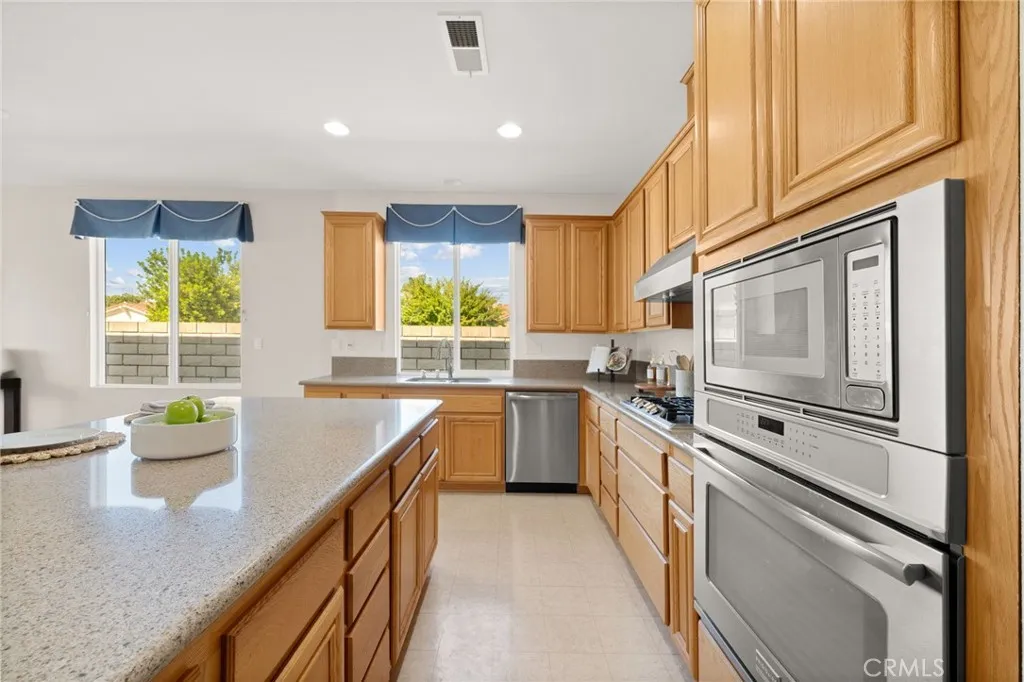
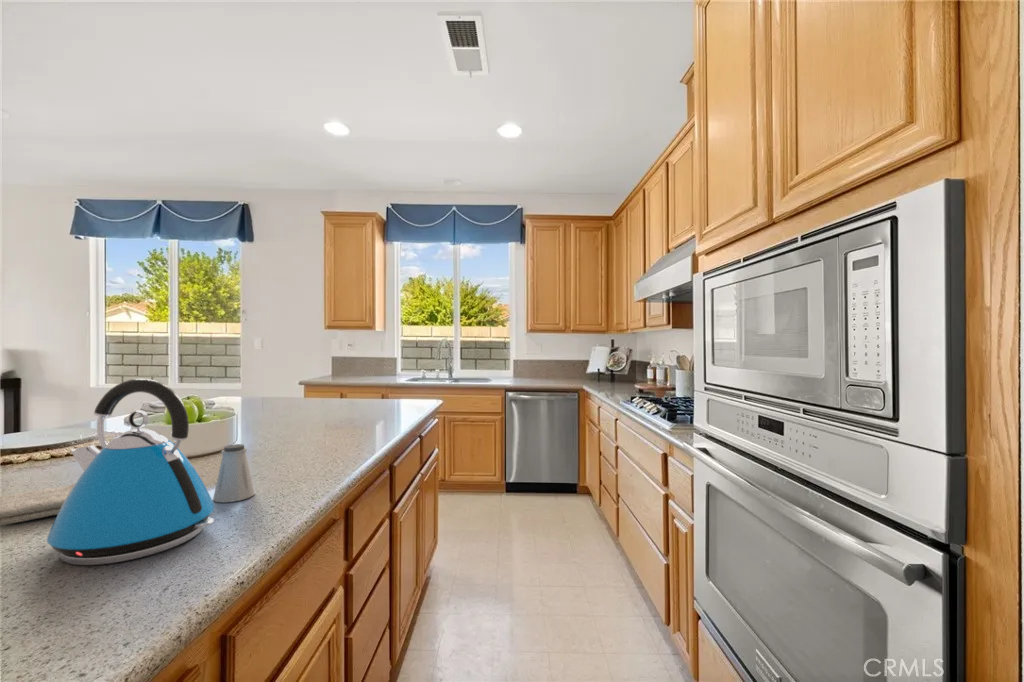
+ kettle (142, 458)
+ washcloth (55, 500)
+ saltshaker (234, 471)
